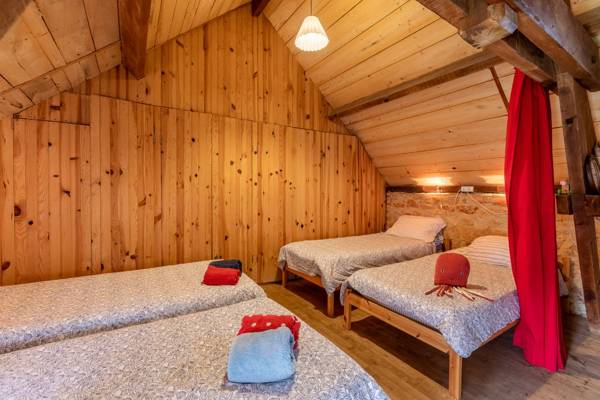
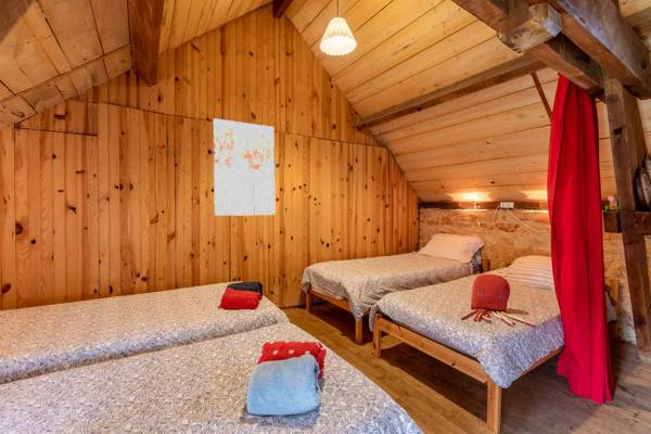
+ wall art (245, 168)
